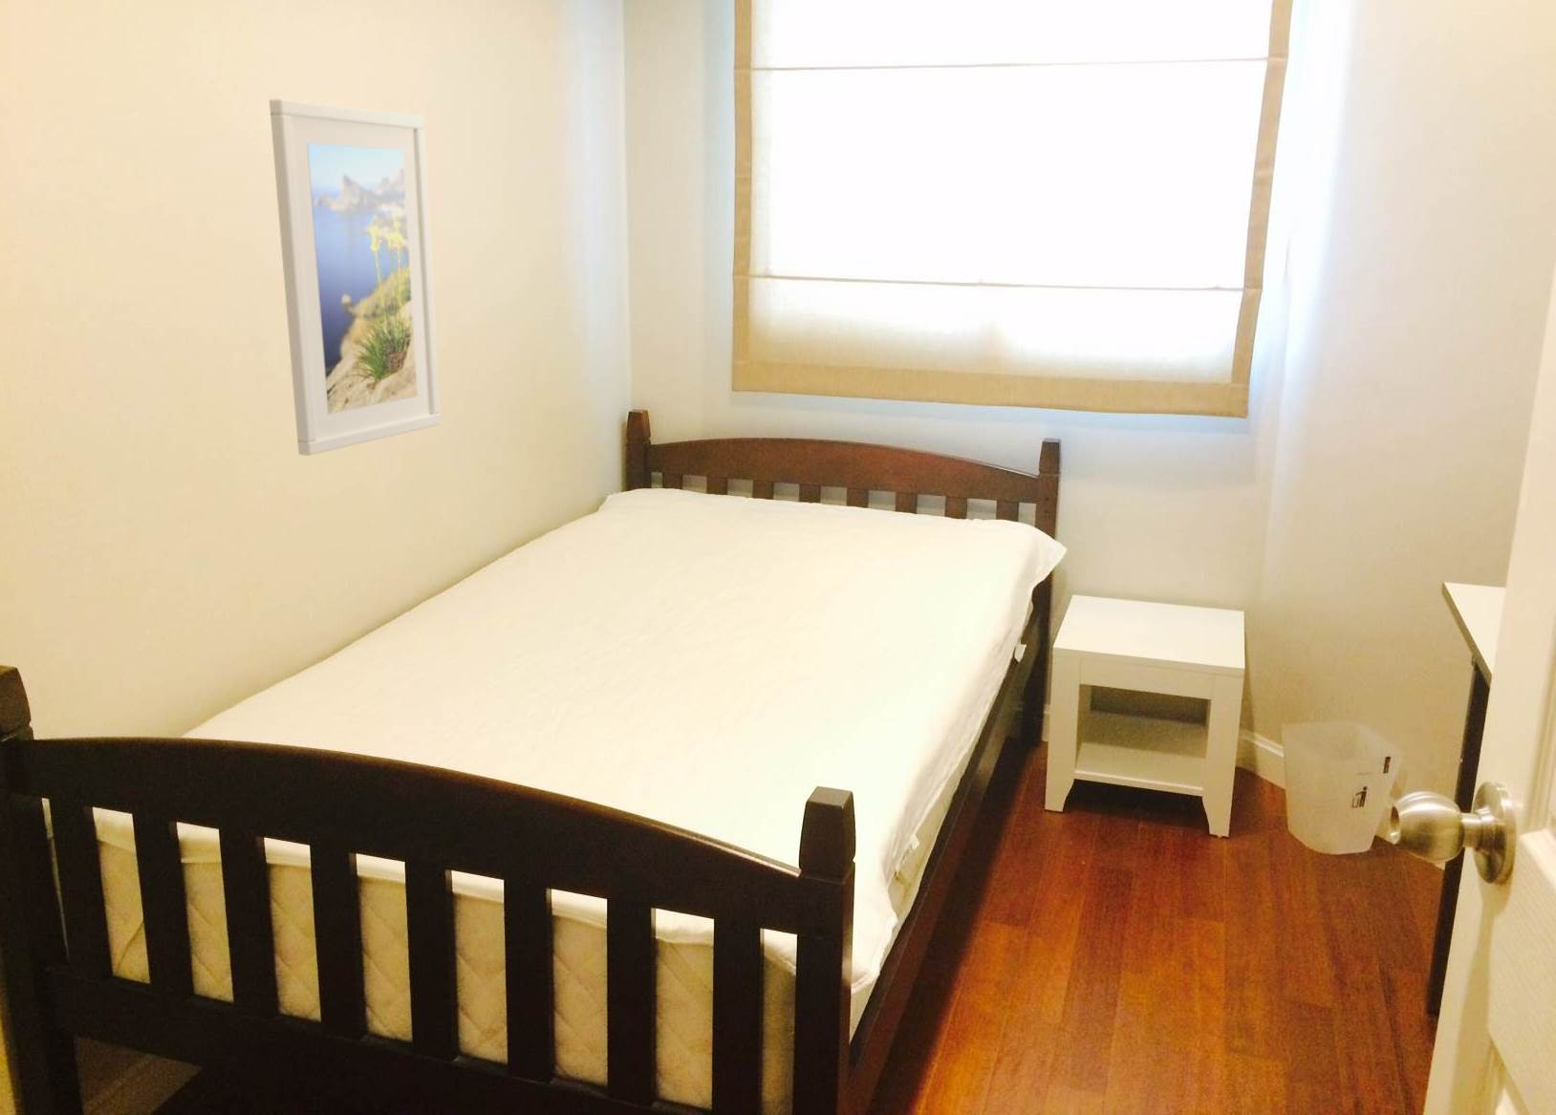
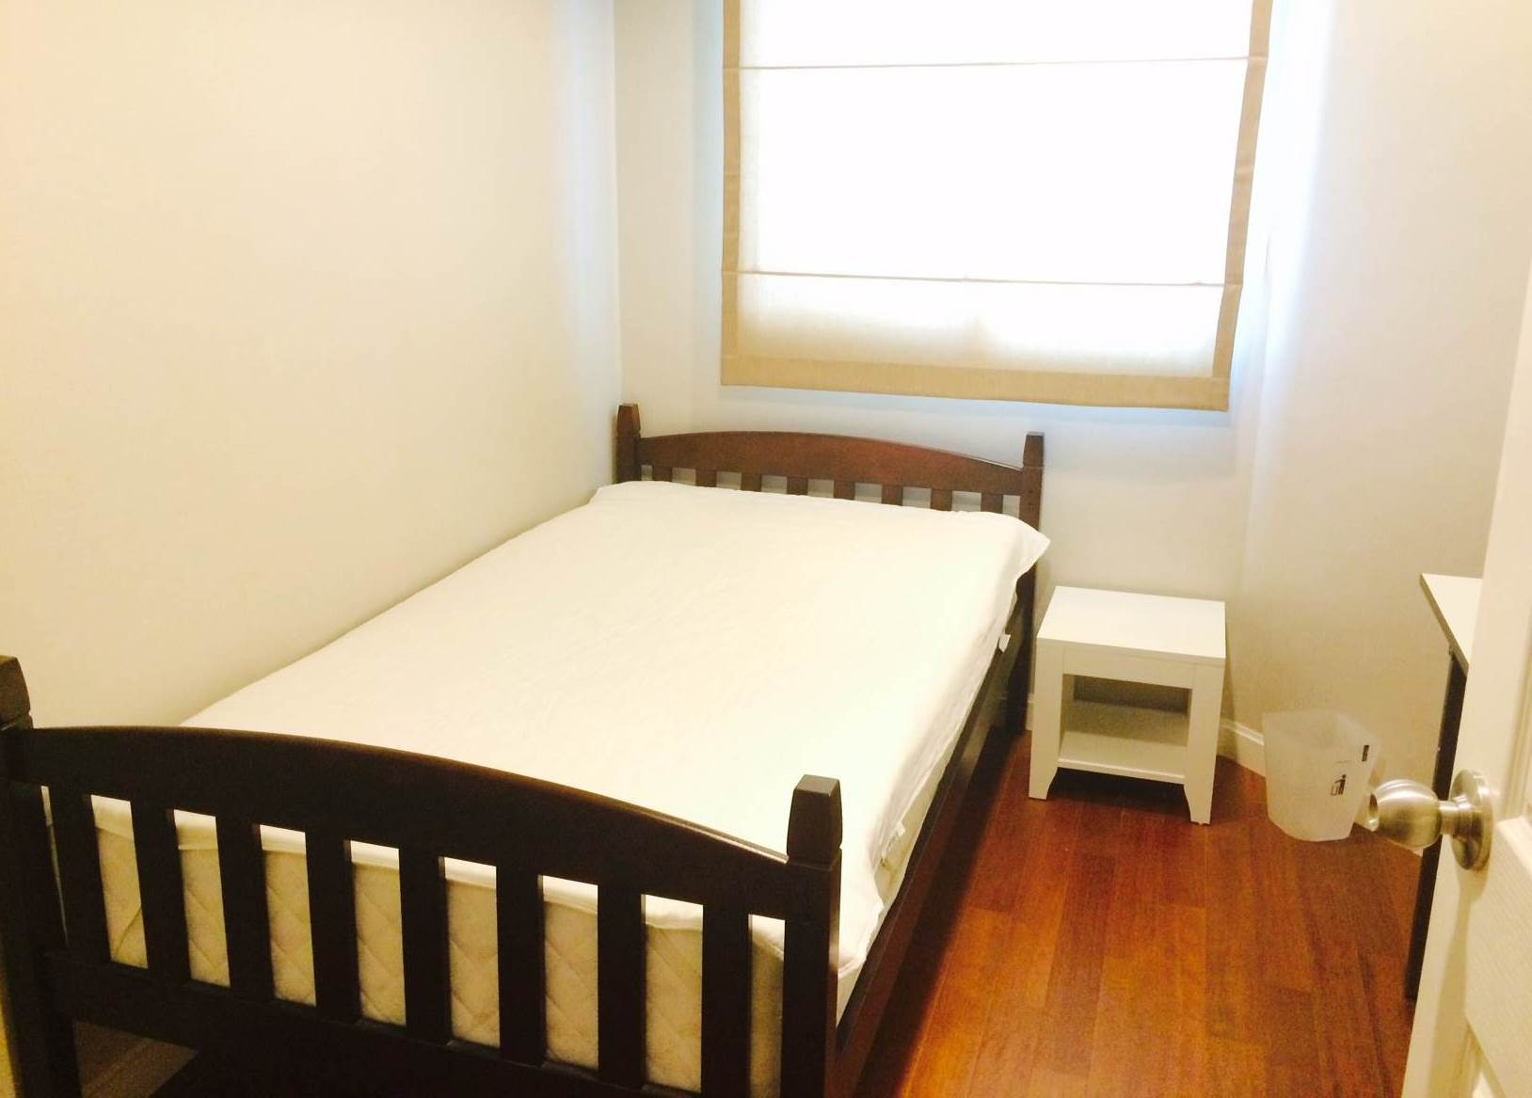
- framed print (363, 278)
